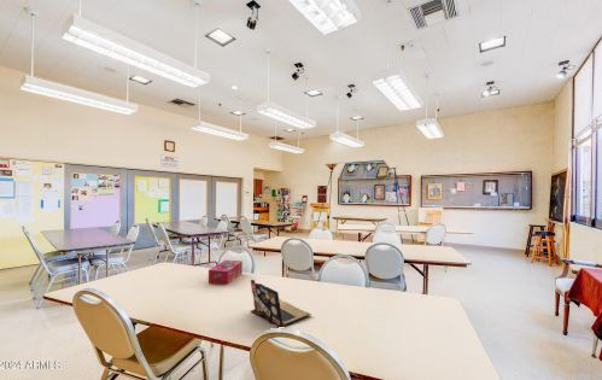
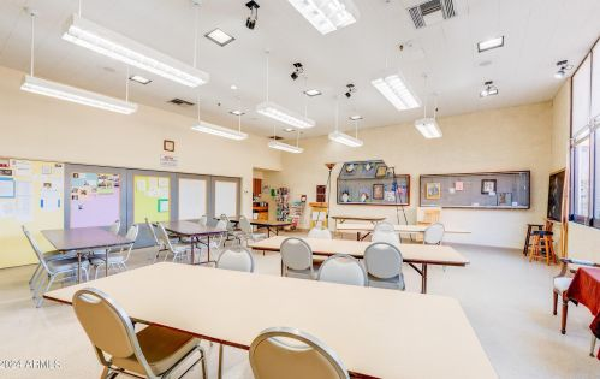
- laptop (280, 299)
- tissue box (226, 271)
